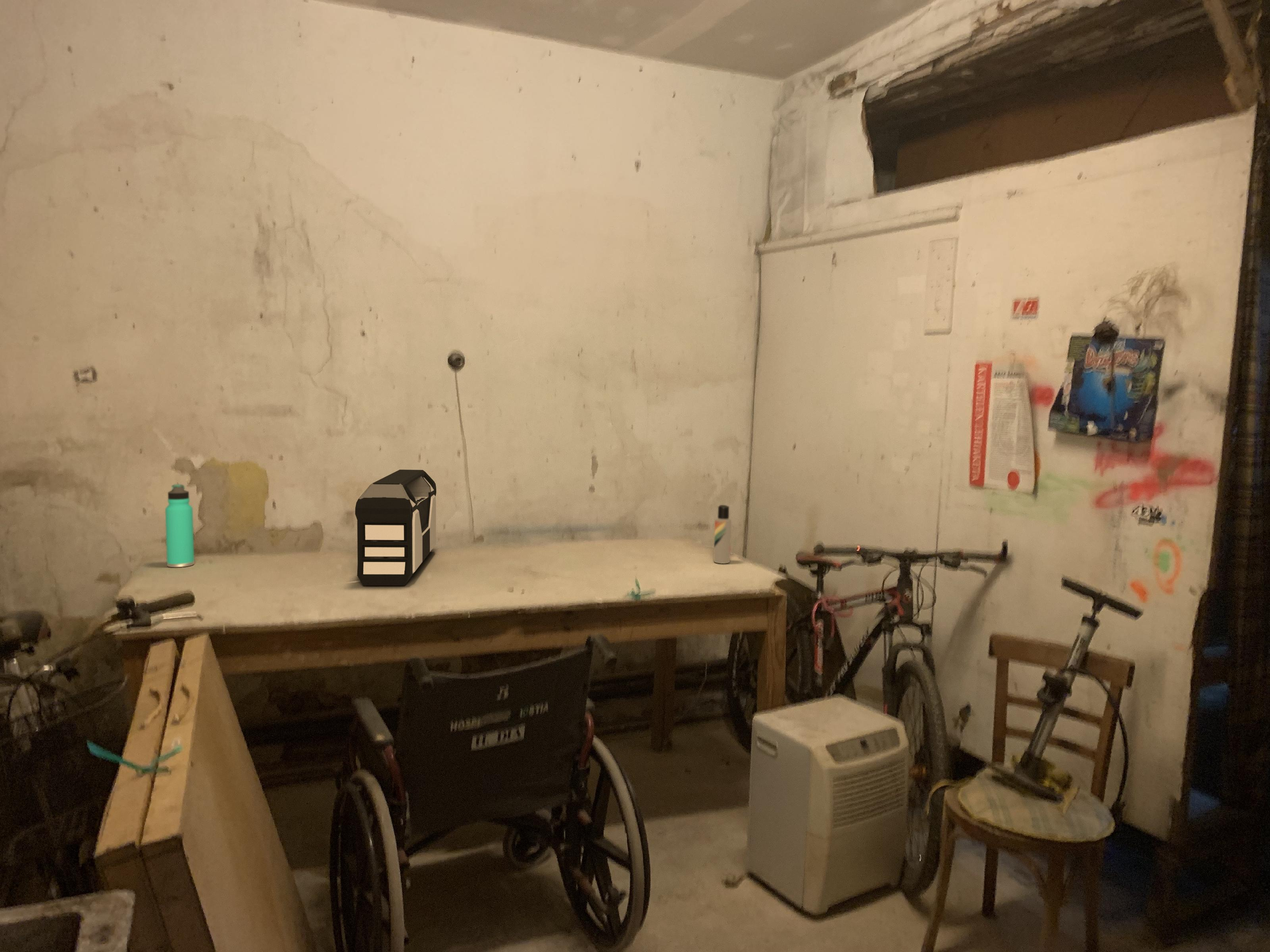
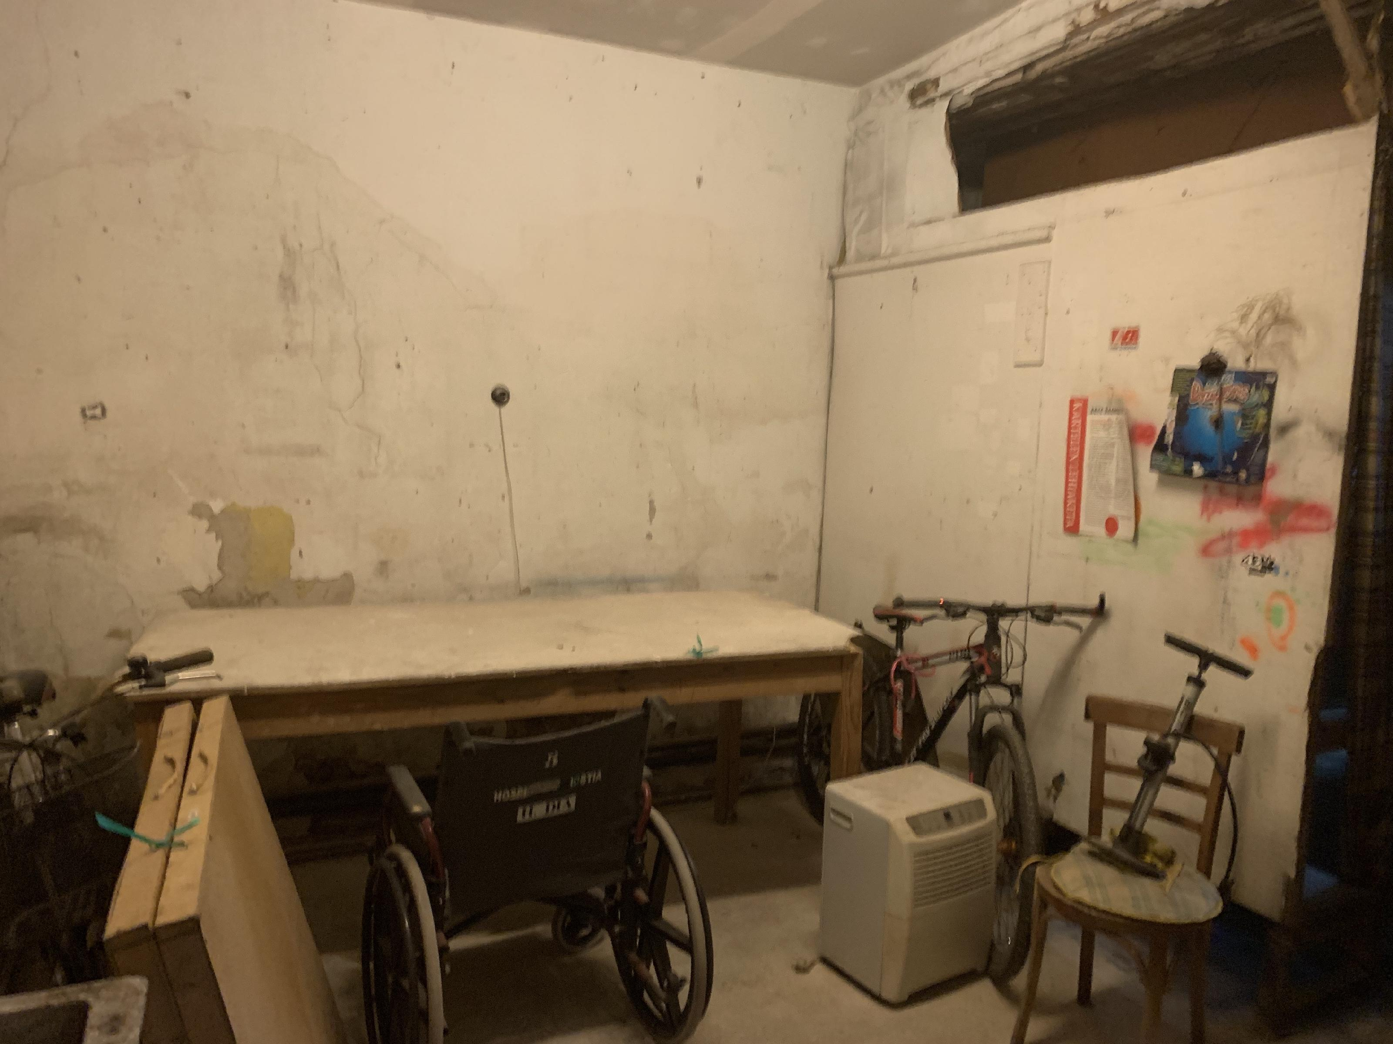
- thermos bottle (179, 525)
- lotion bottle (723, 534)
- toolbox (400, 522)
